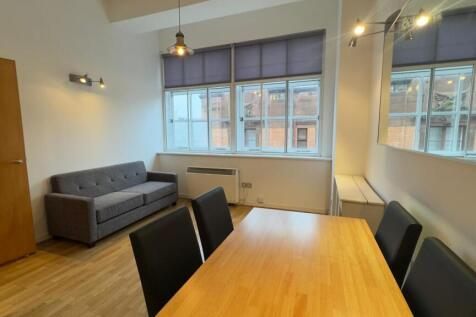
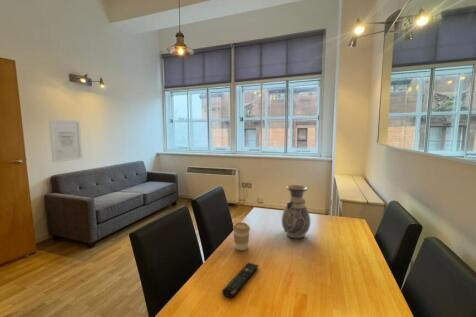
+ coffee cup (241, 236)
+ wall art (66, 140)
+ vase (296, 211)
+ remote control (241, 278)
